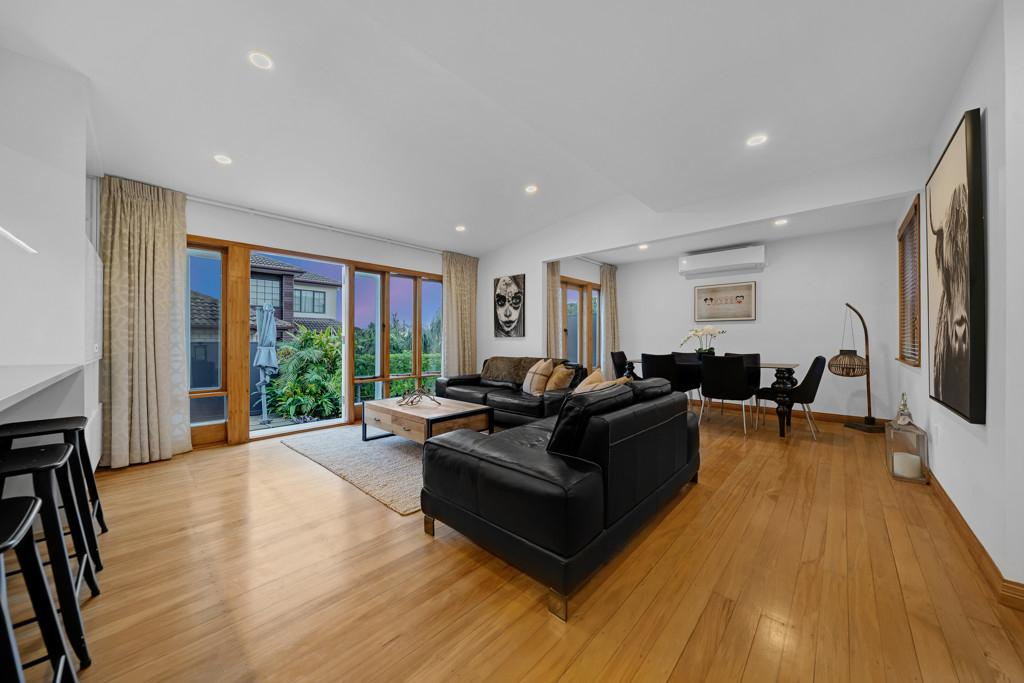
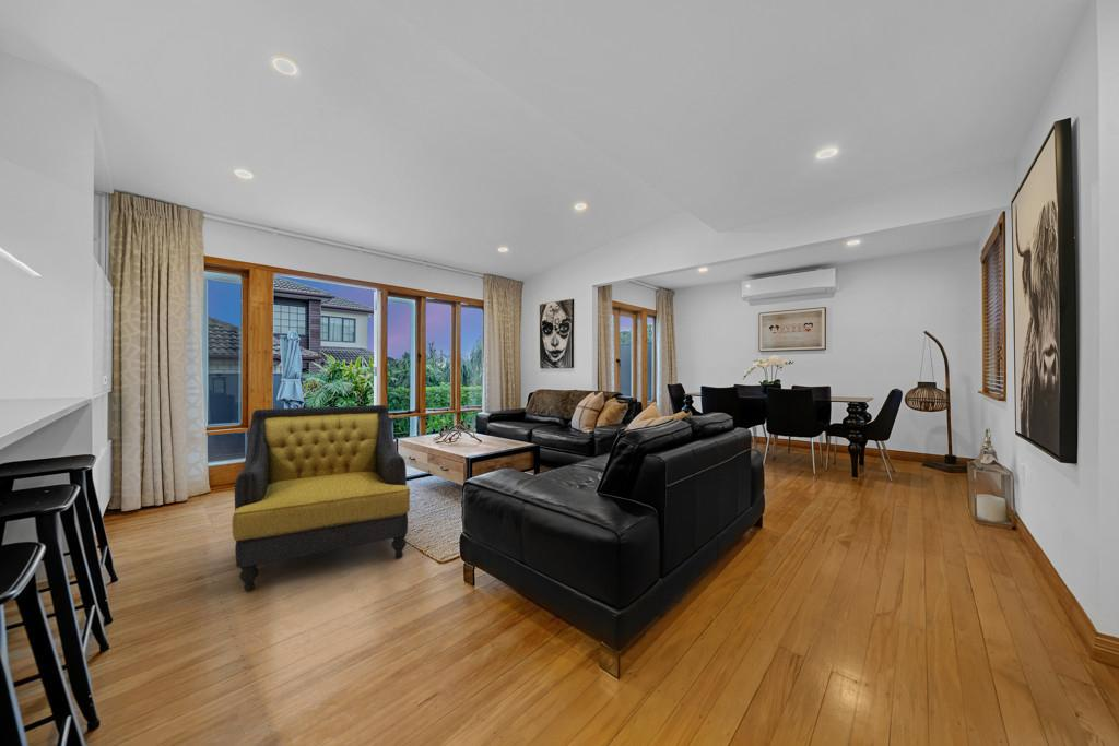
+ armchair (327, 479)
